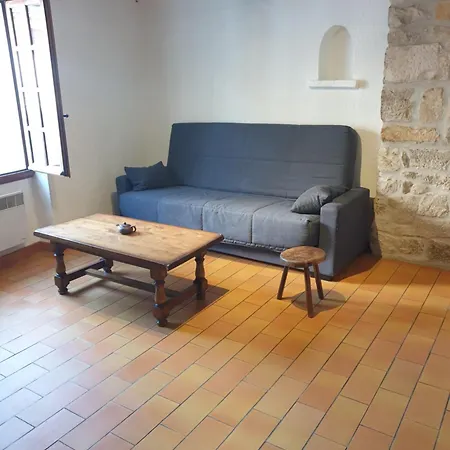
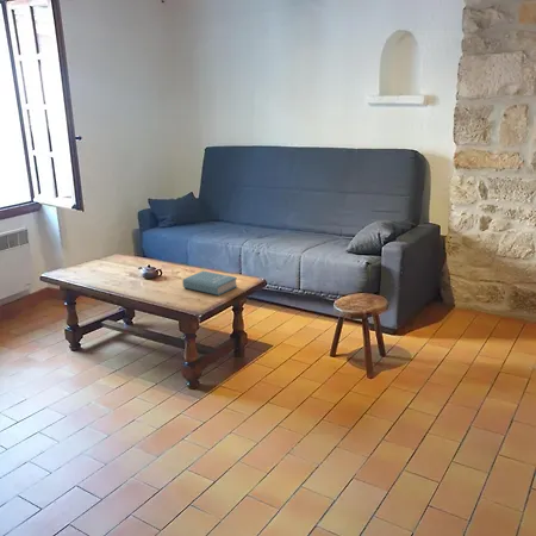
+ book (210, 282)
